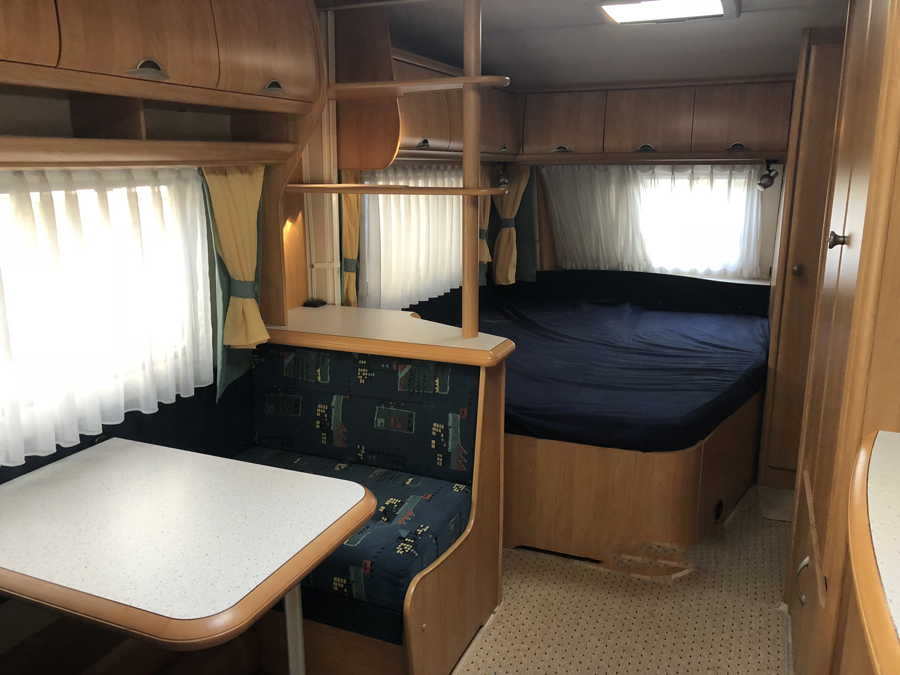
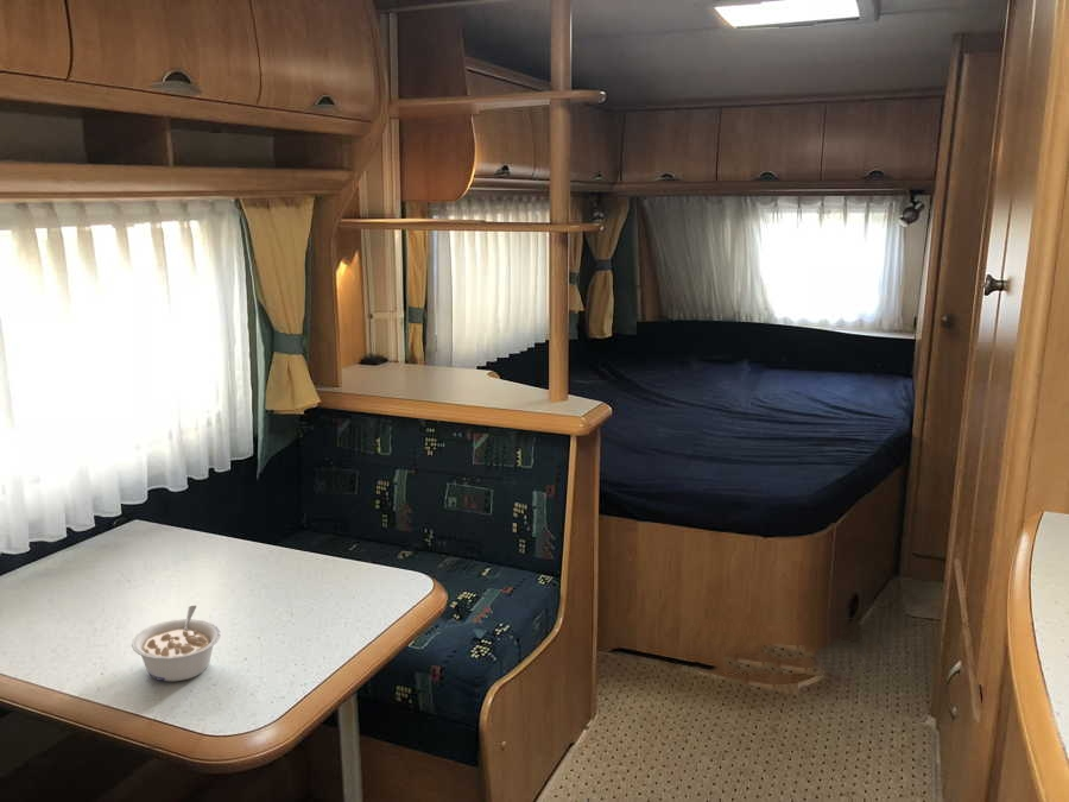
+ legume (176, 648)
